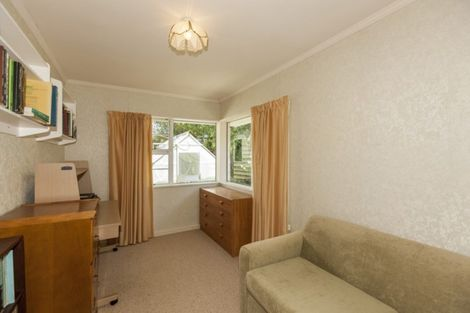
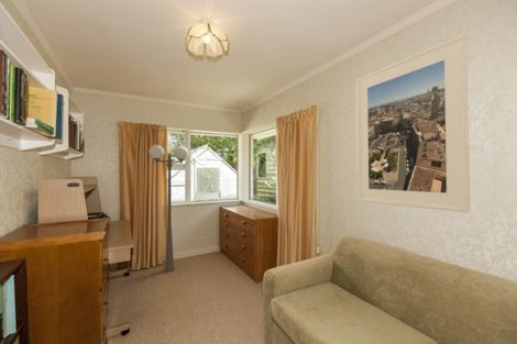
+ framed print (402, 133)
+ floor lamp (169, 207)
